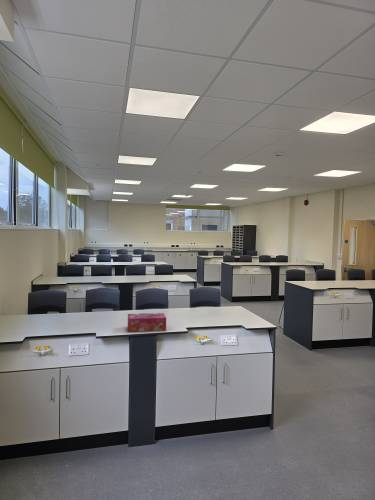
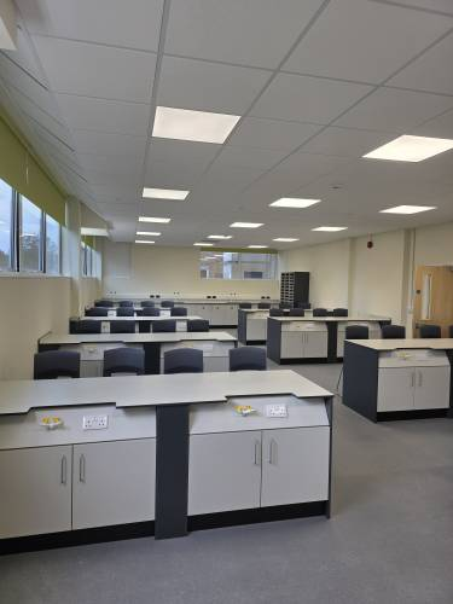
- tissue box (146, 322)
